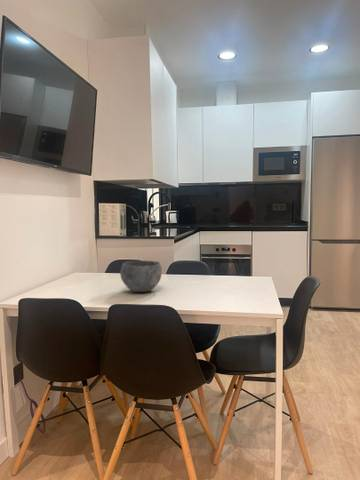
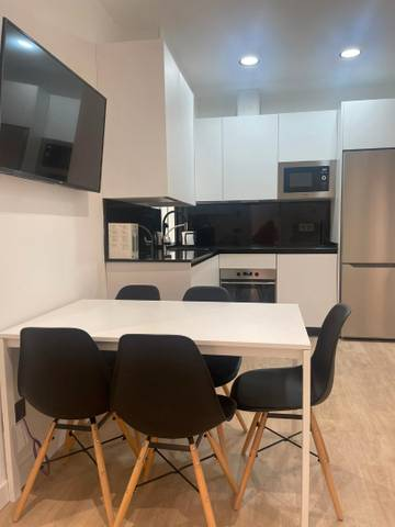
- bowl (141, 276)
